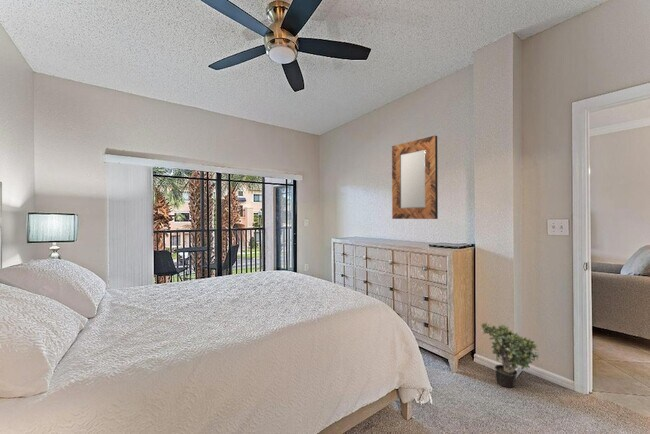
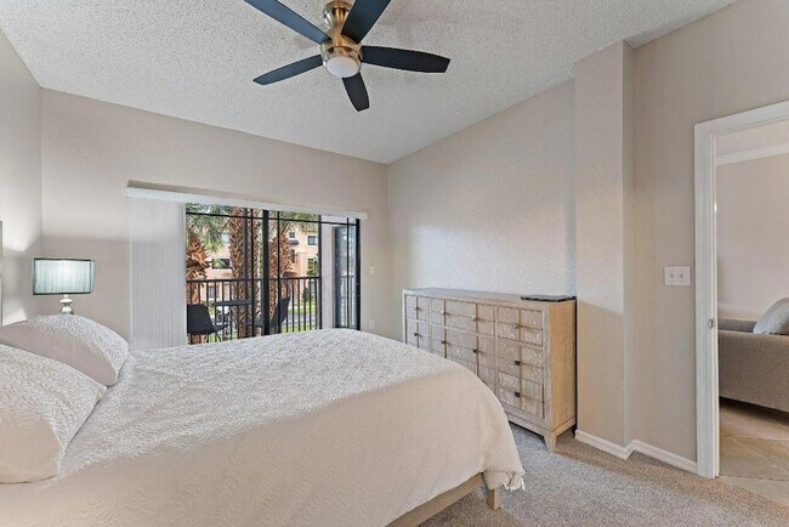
- potted plant (505, 355)
- home mirror (413, 180)
